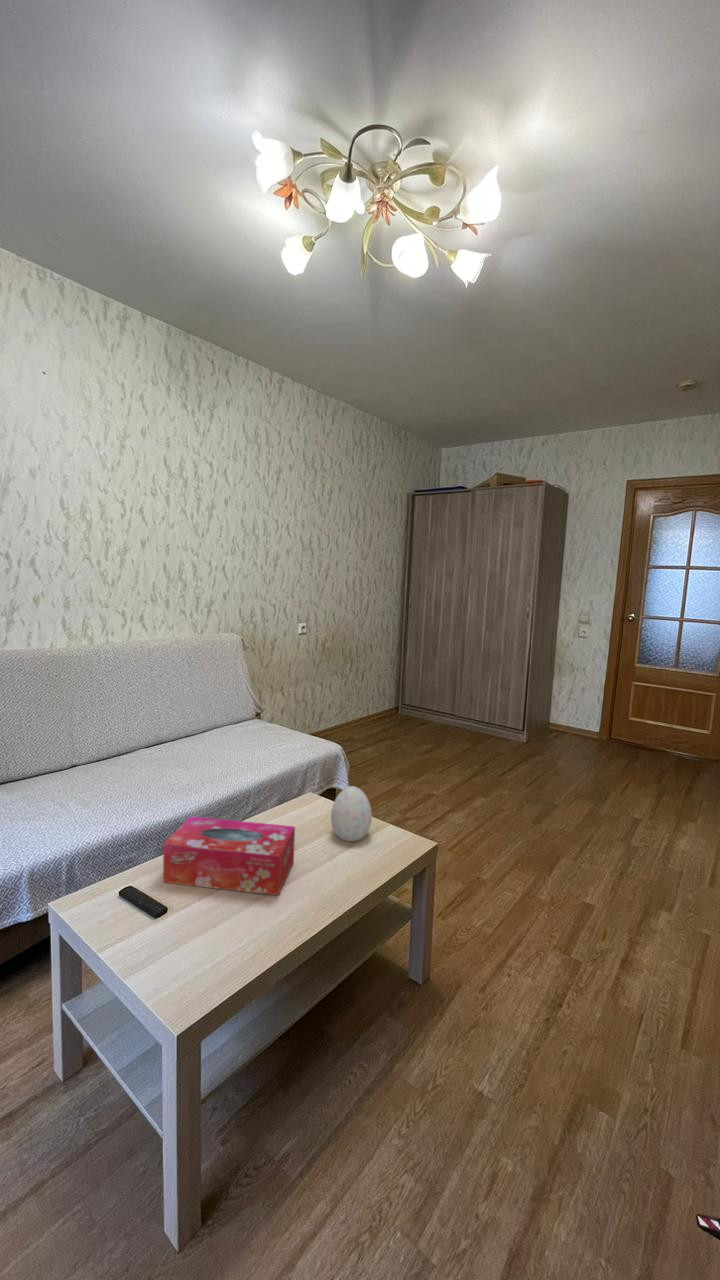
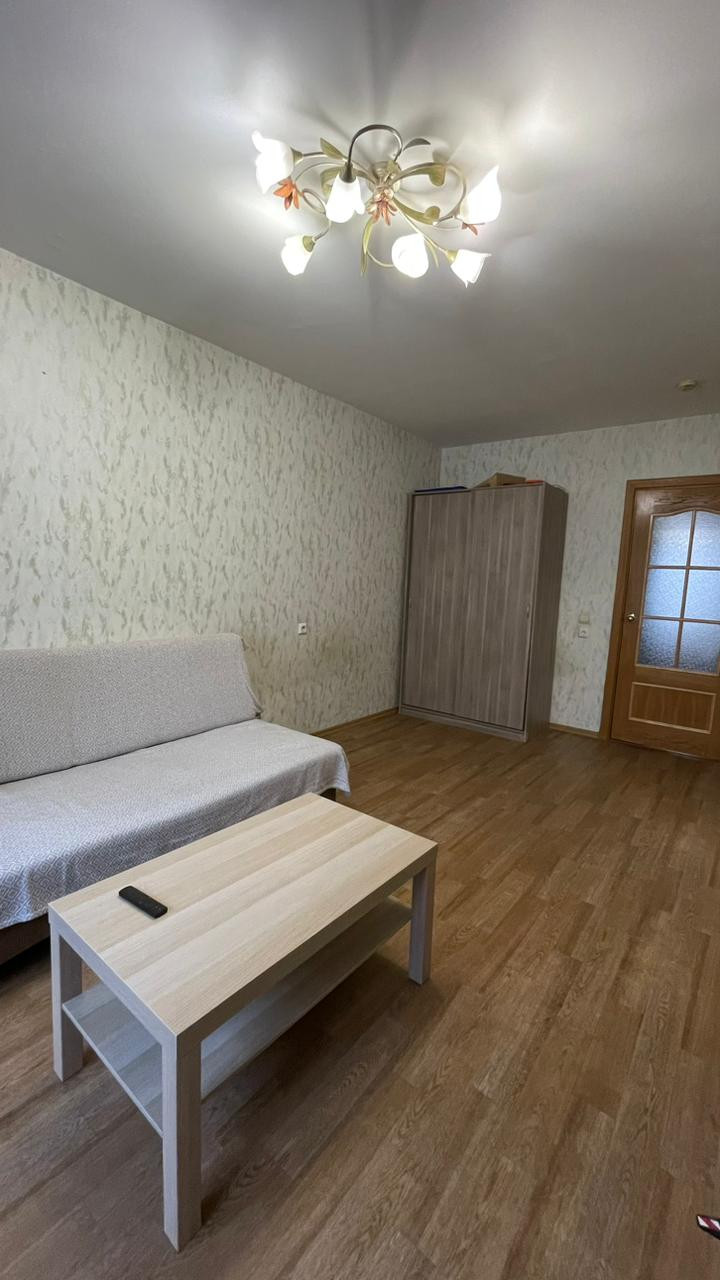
- tissue box (231, 853)
- decorative egg (351, 811)
